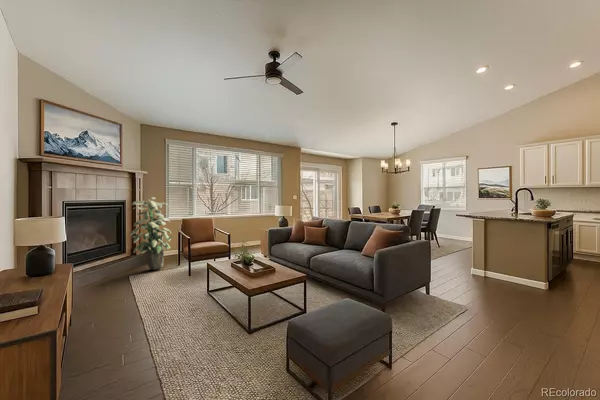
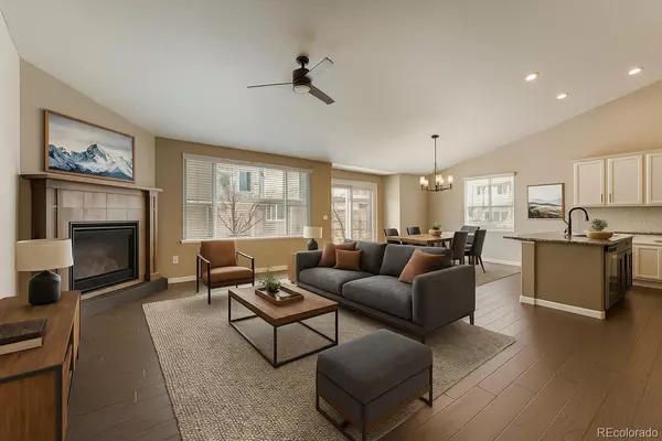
- indoor plant (151, 233)
